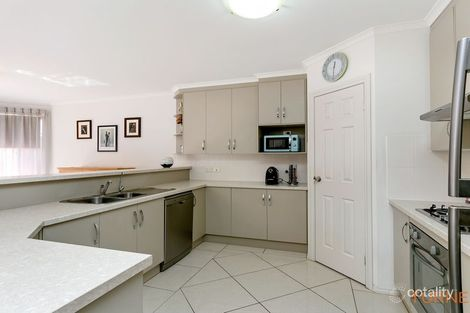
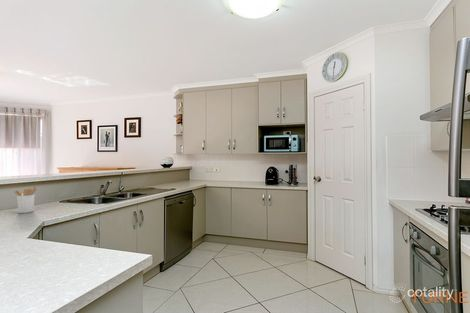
+ utensil holder (27, 199)
